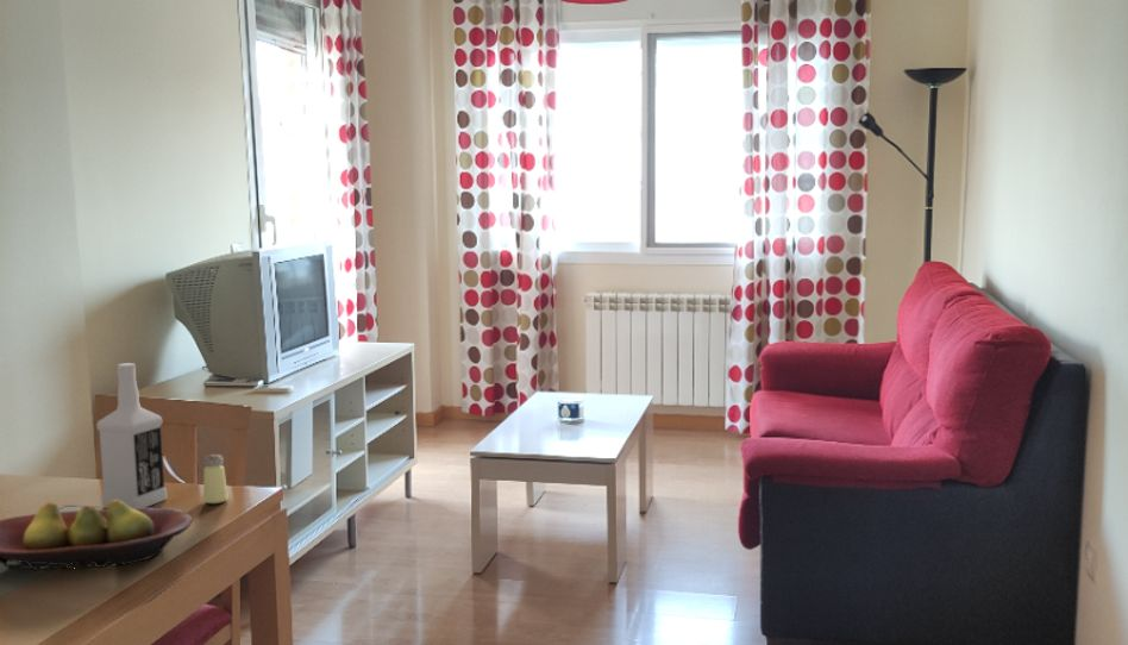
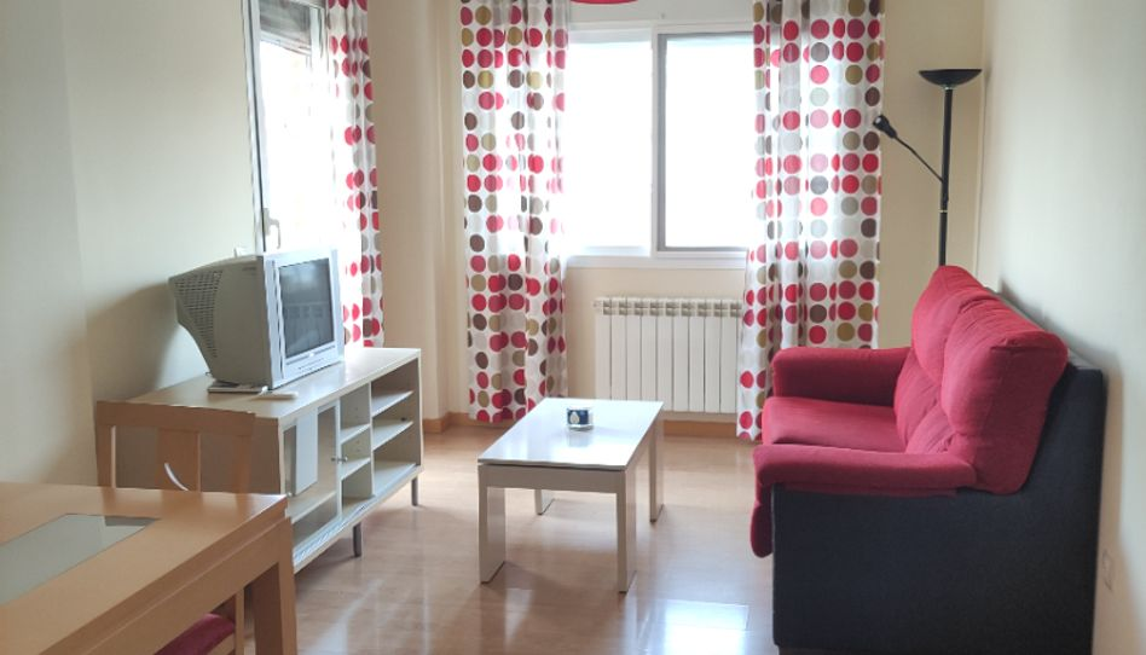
- vodka (130, 433)
- fruit bowl (81, 530)
- saltshaker (214, 477)
